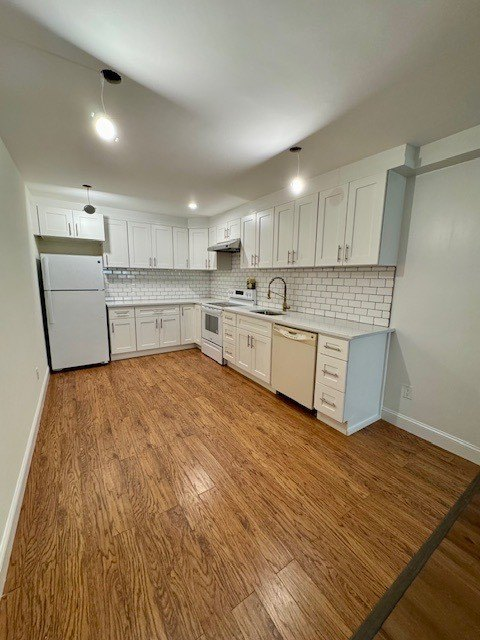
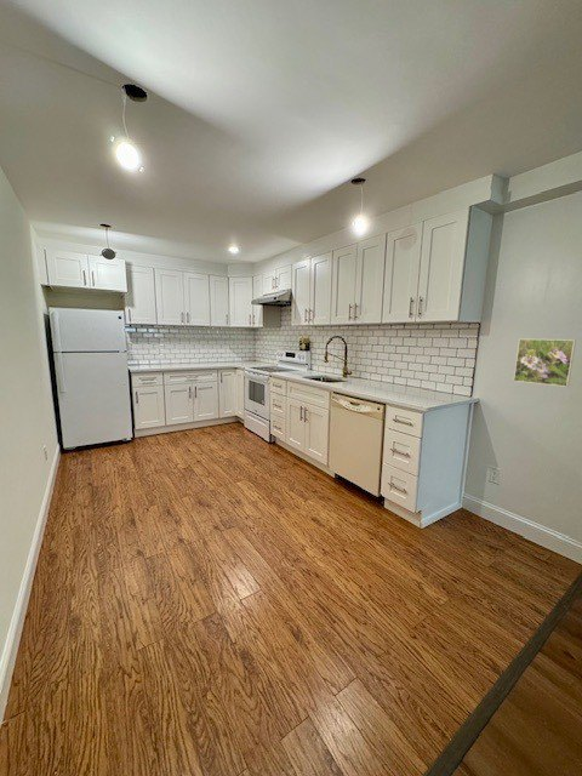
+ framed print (542, 361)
